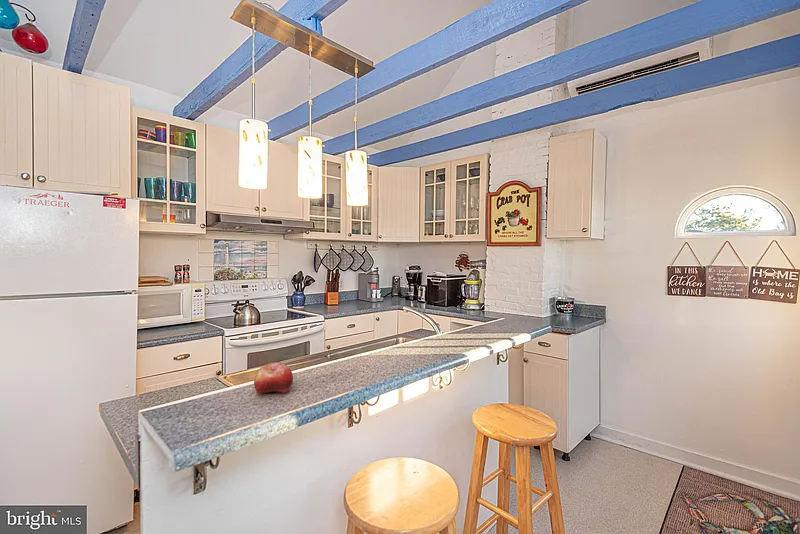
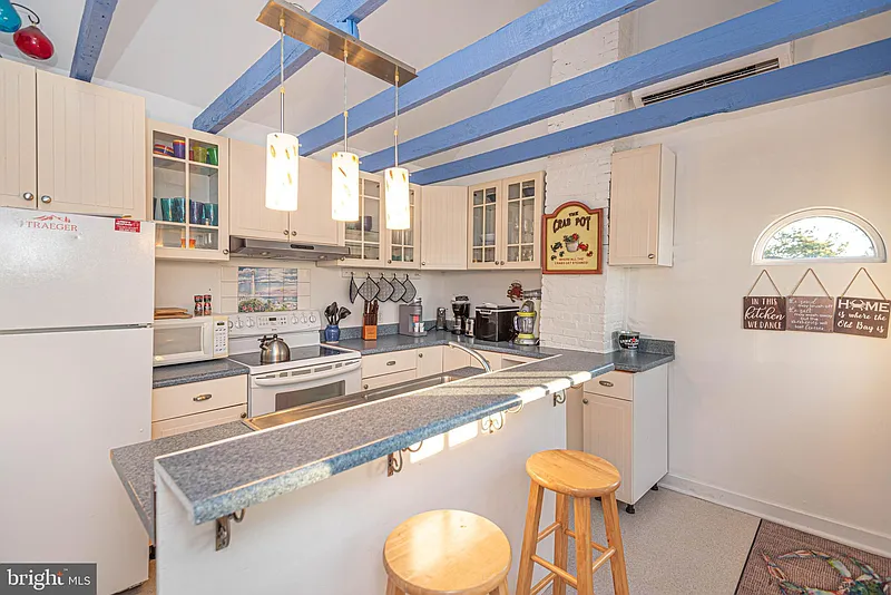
- fruit (274, 378)
